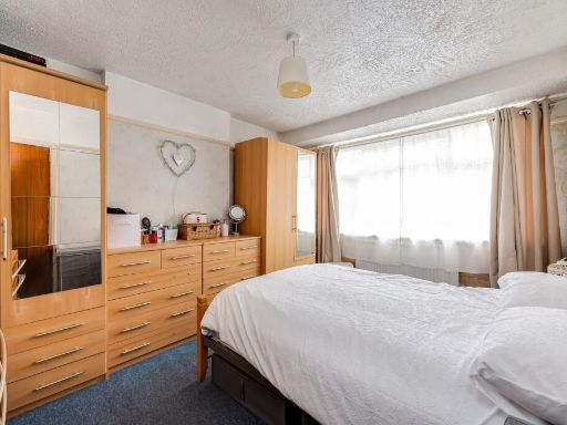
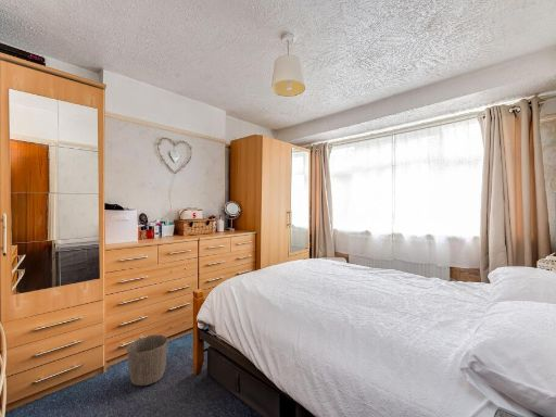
+ waste basket (148, 359)
